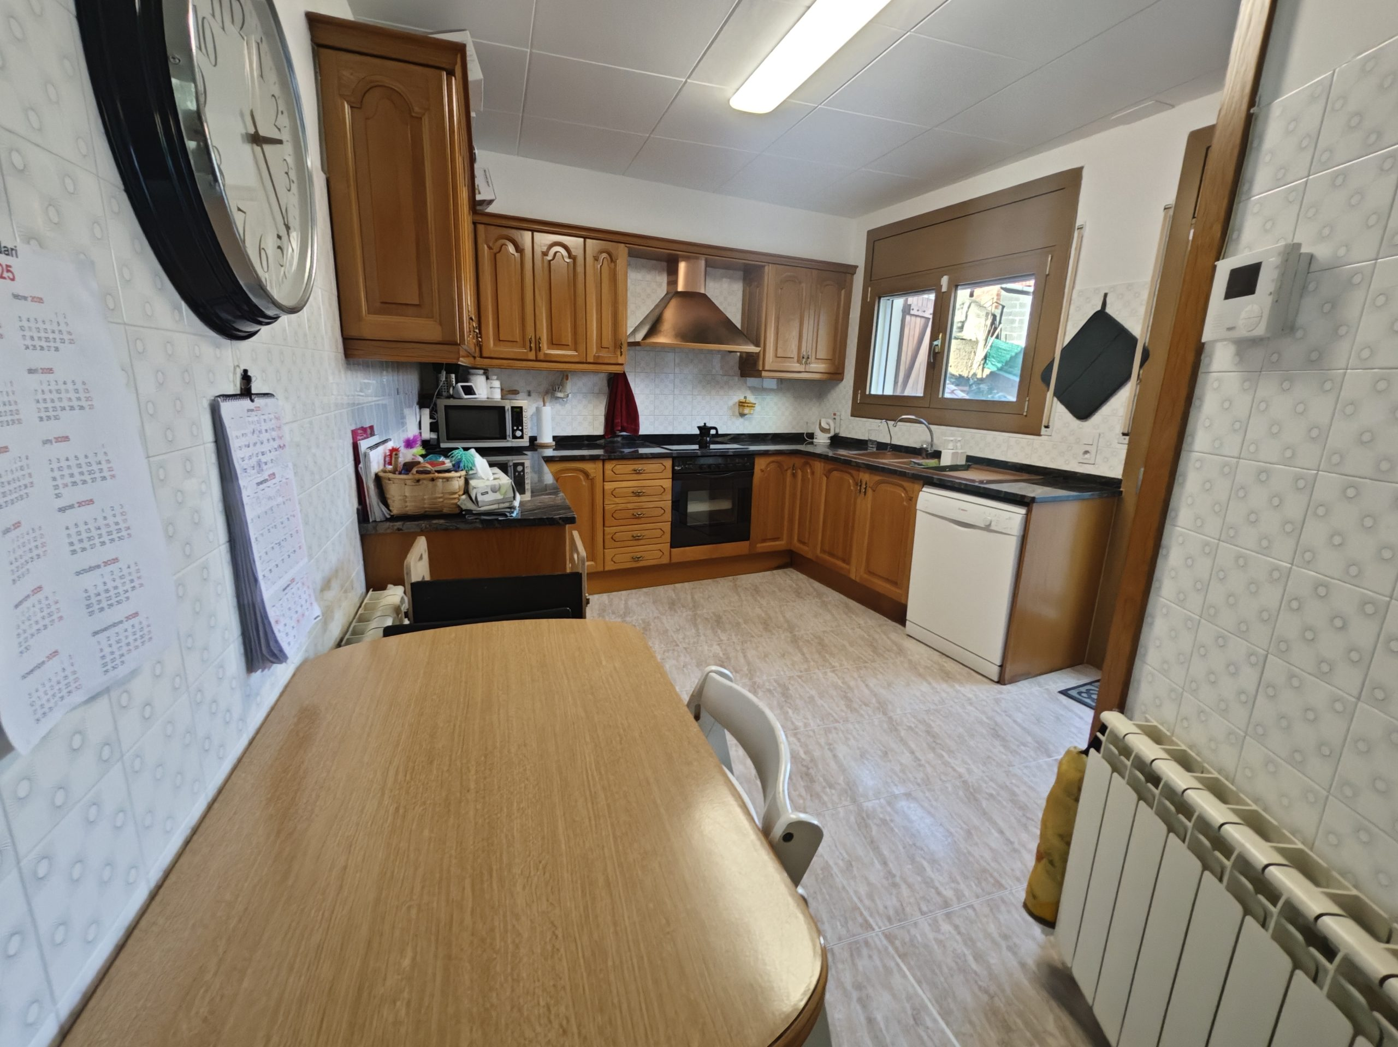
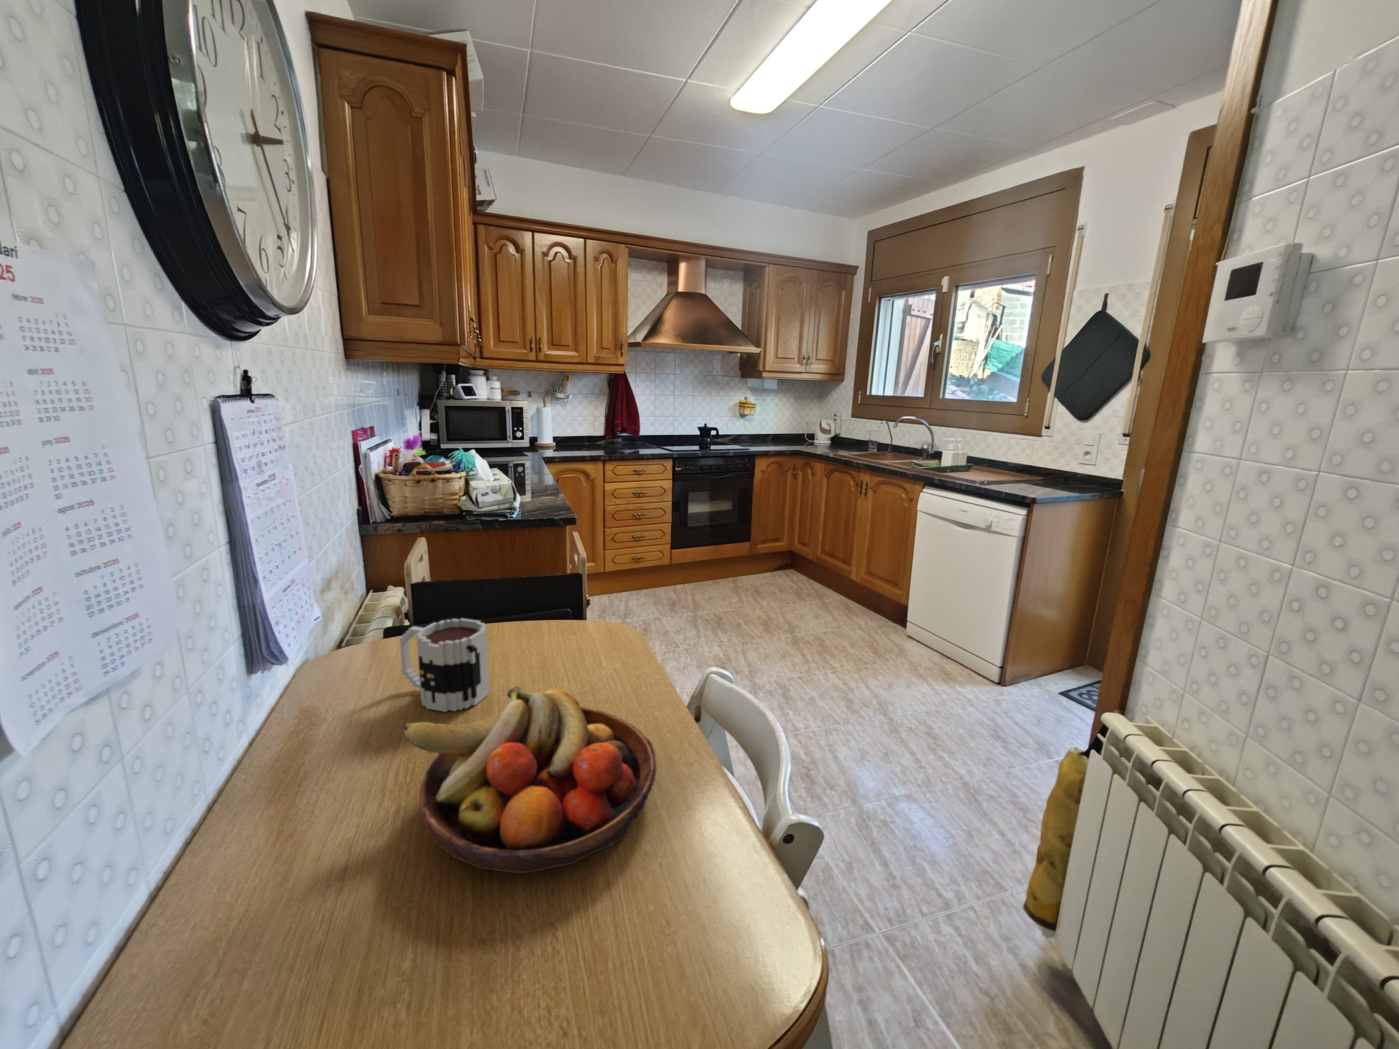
+ mug (441, 661)
+ fruit bowl (541, 758)
